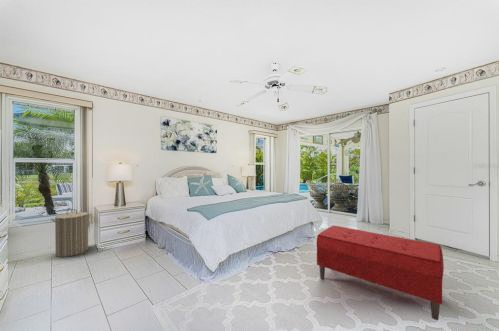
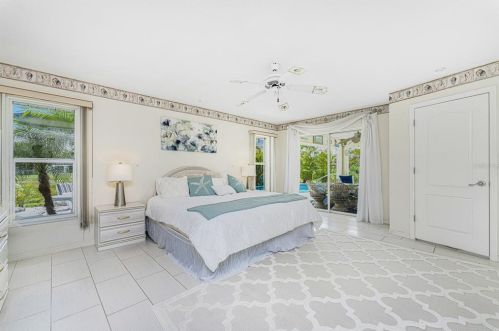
- bench (374, 263)
- laundry hamper (72, 230)
